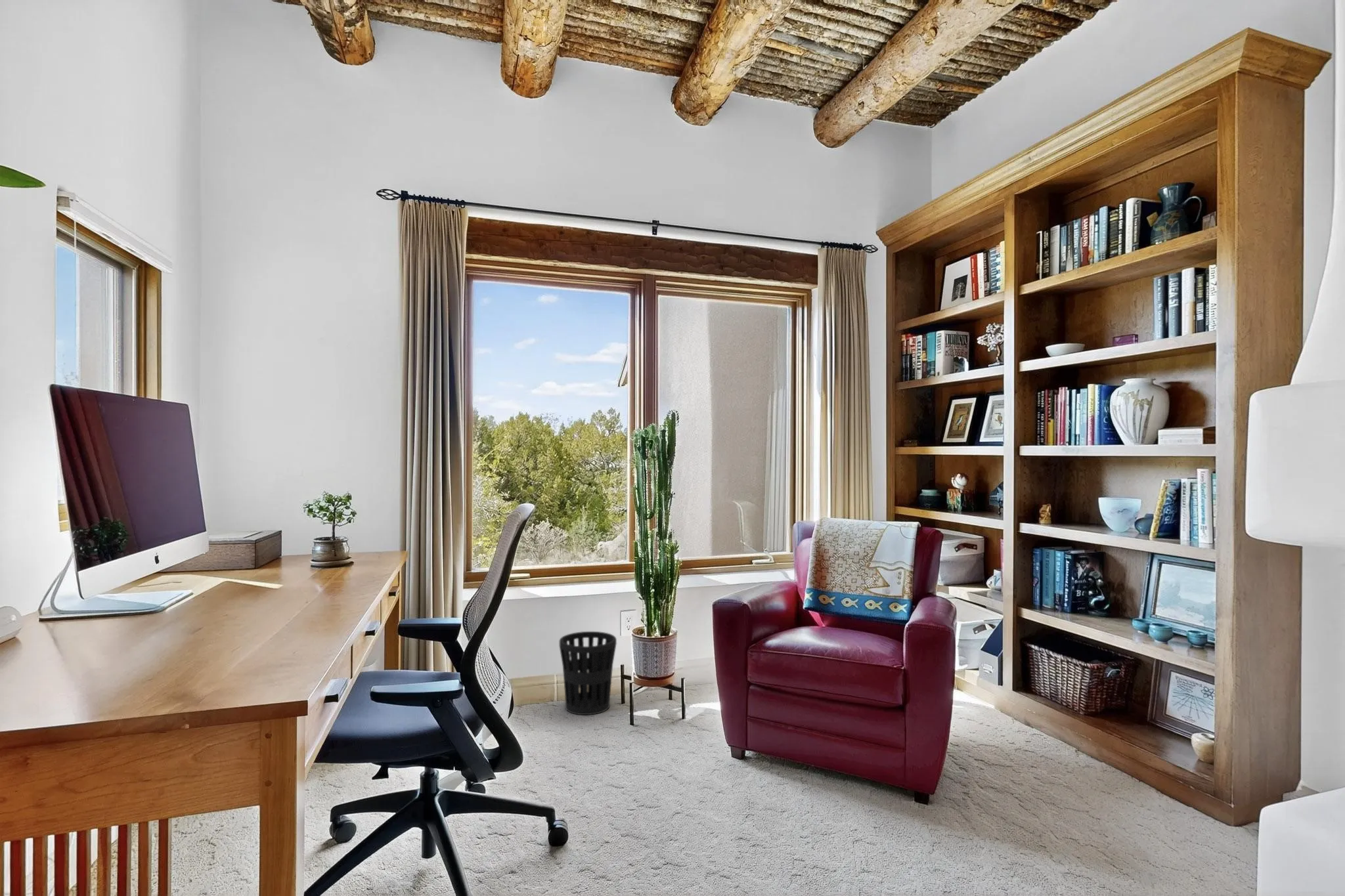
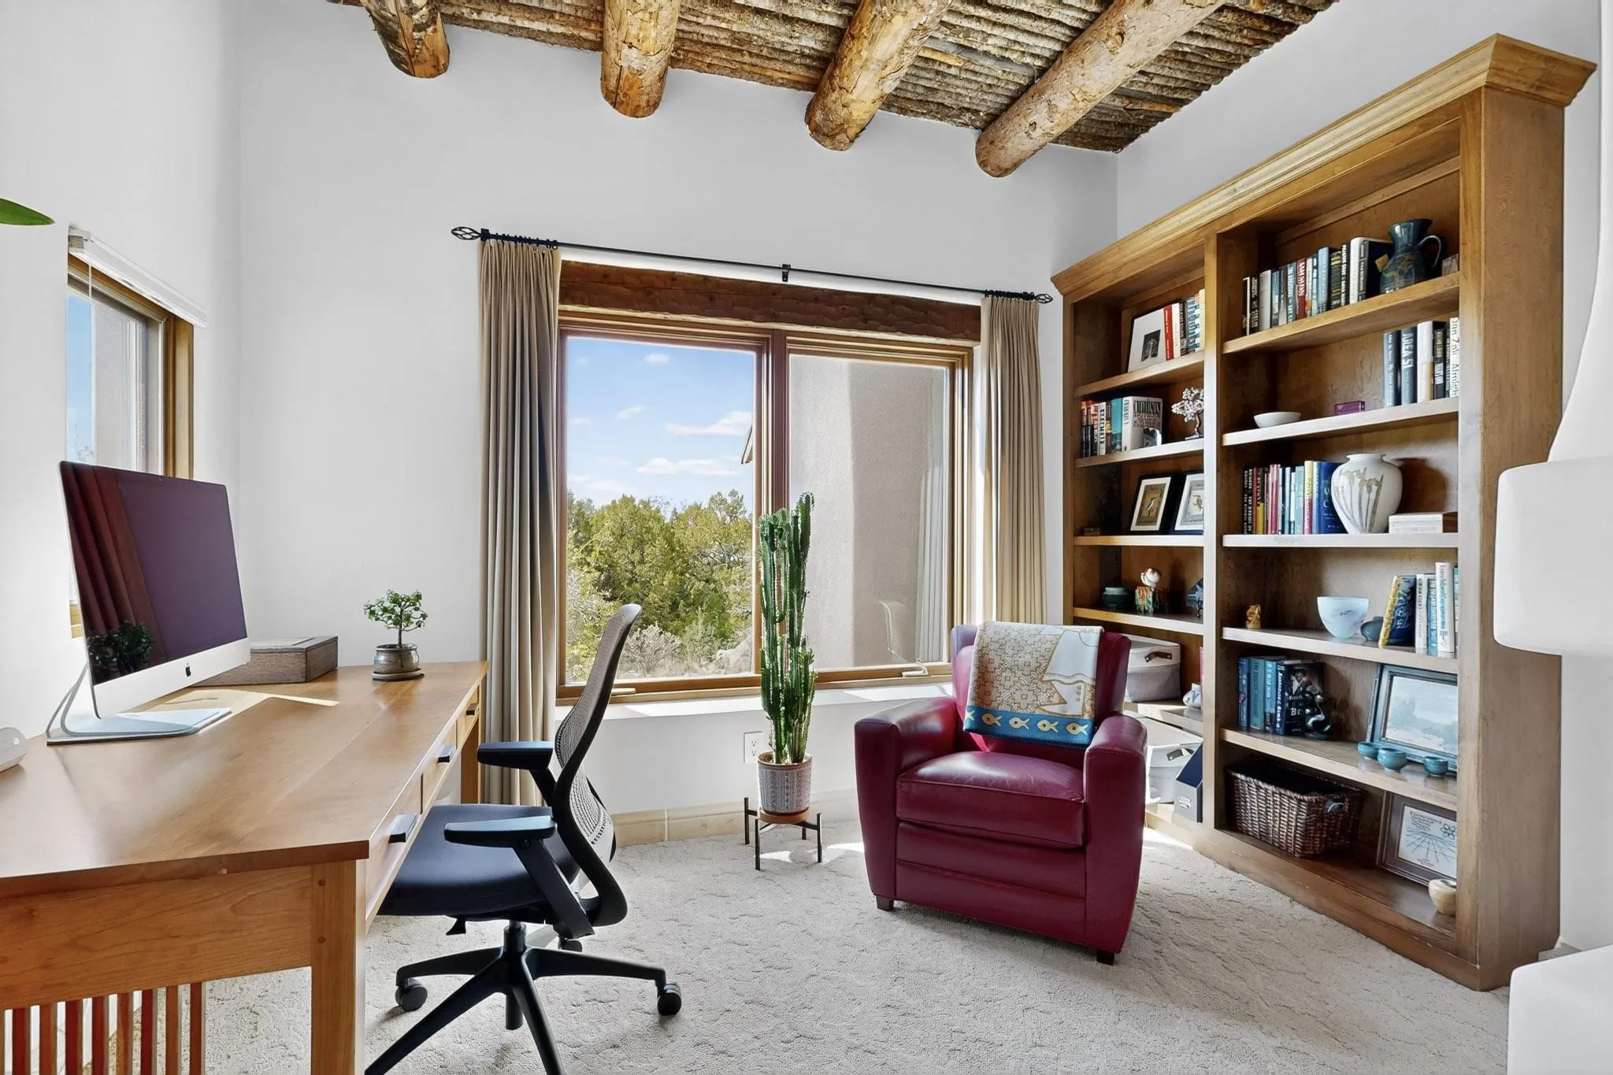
- wastebasket (588, 672)
